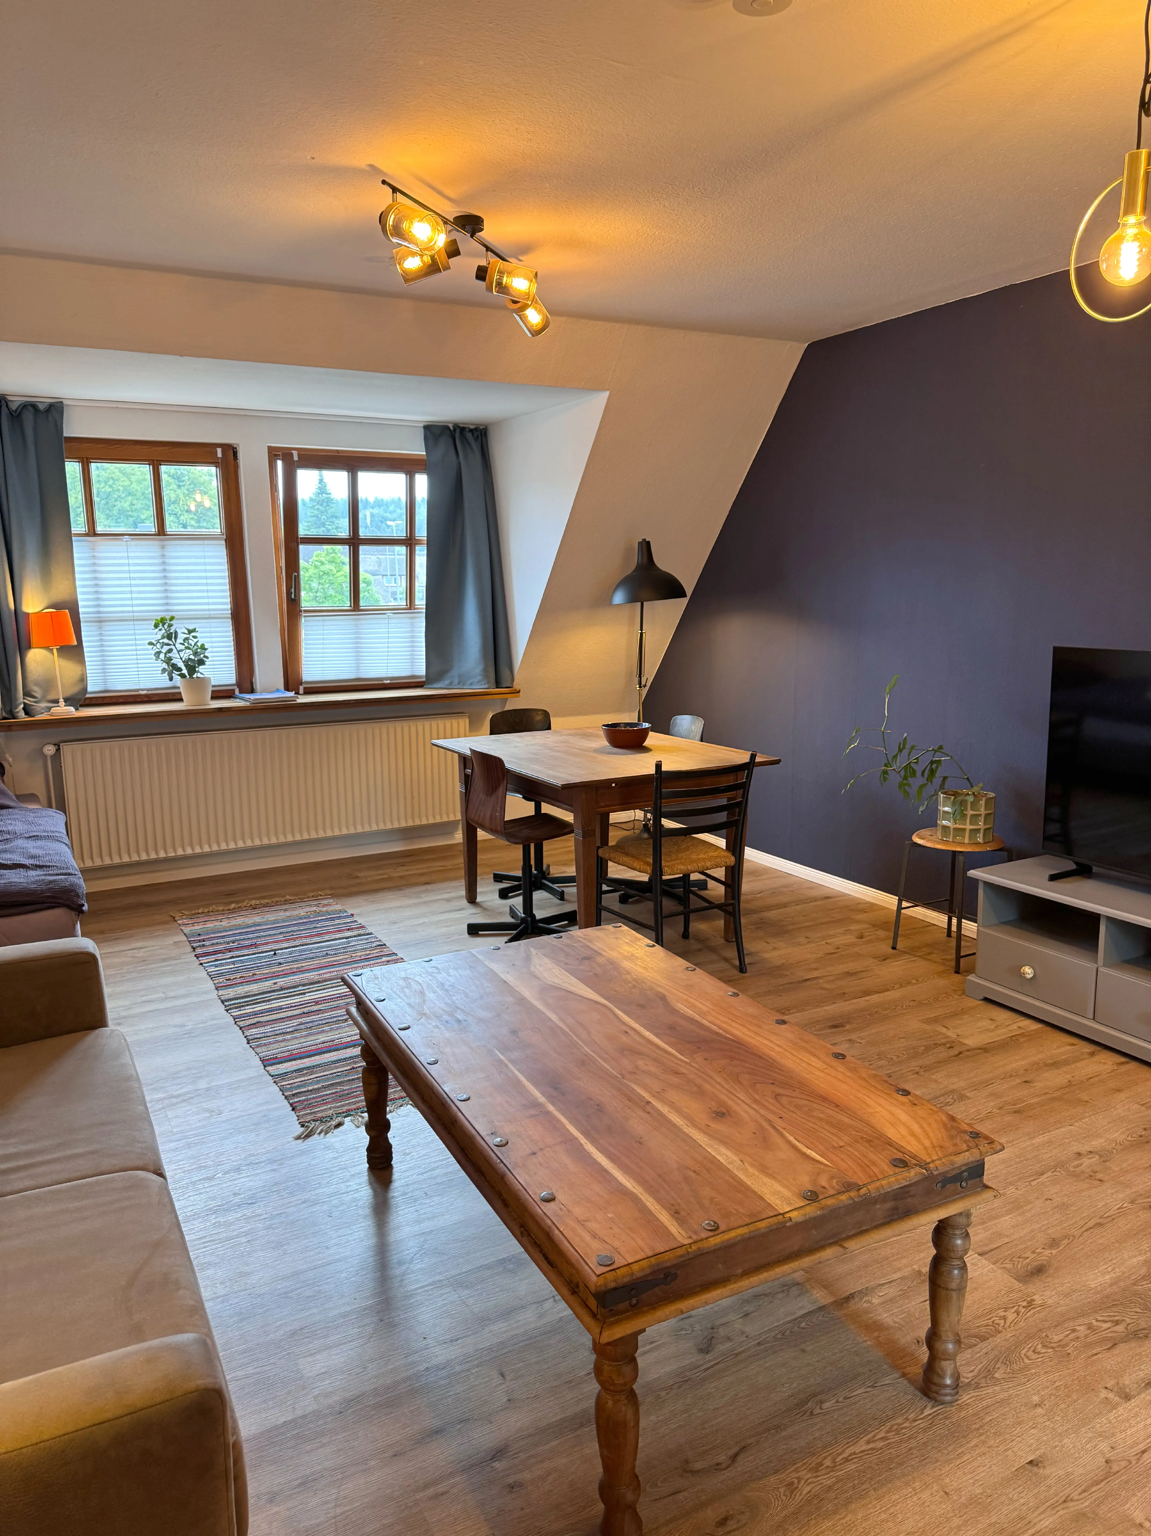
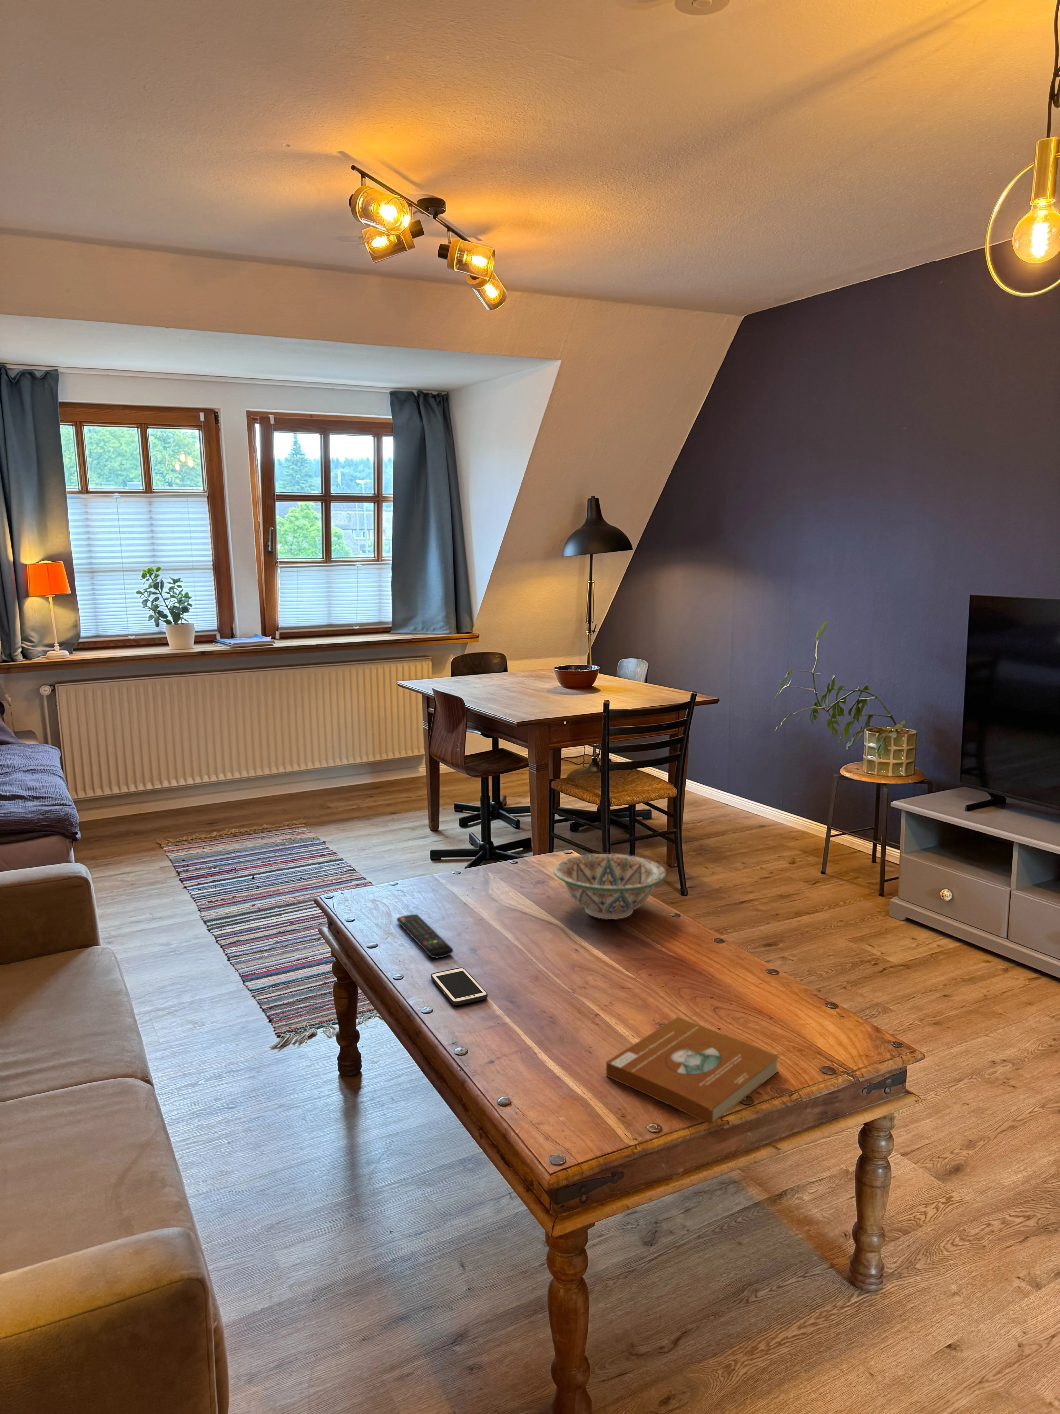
+ book (693, 1066)
+ cell phone (459, 986)
+ remote control (423, 935)
+ decorative bowl (609, 890)
